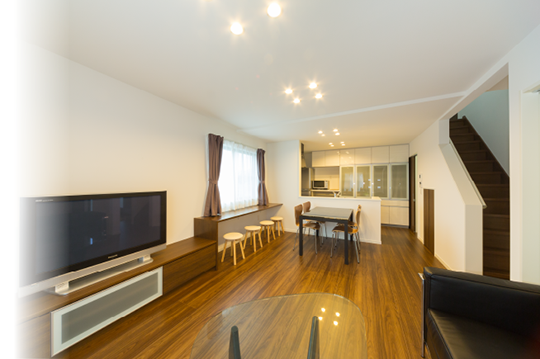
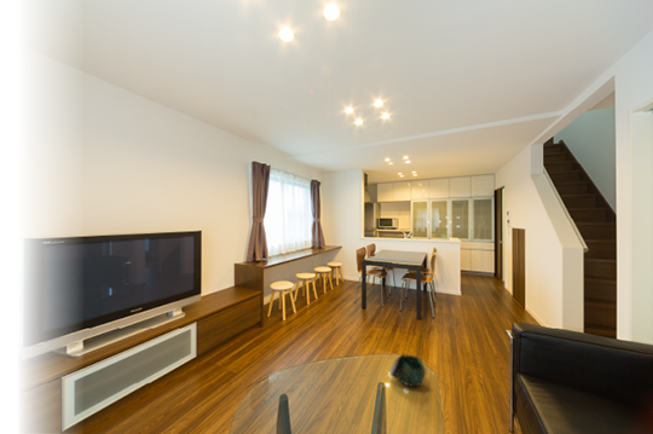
+ decorative bowl (408, 370)
